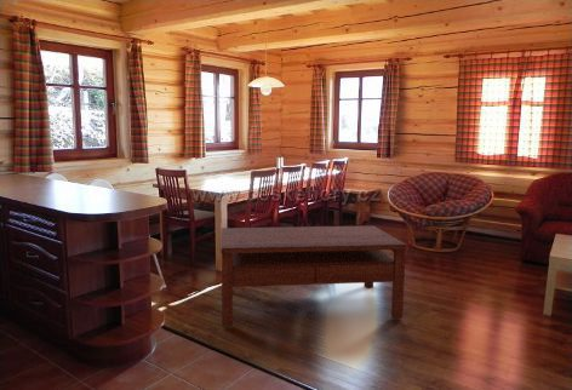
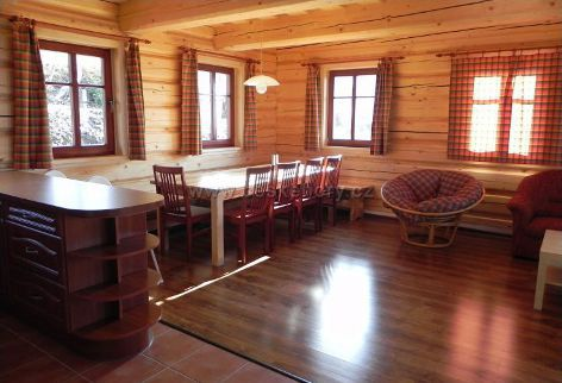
- coffee table (305, 270)
